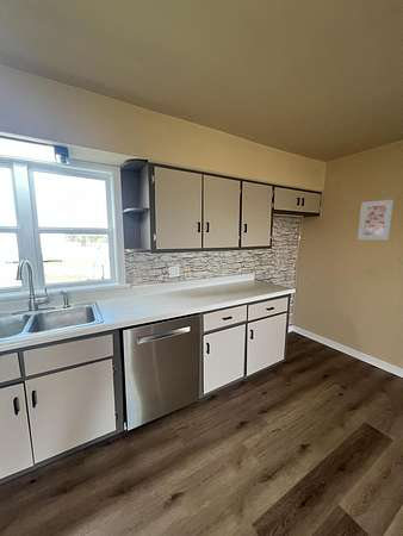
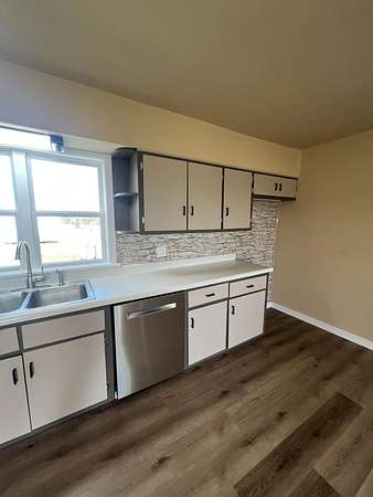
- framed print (374, 220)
